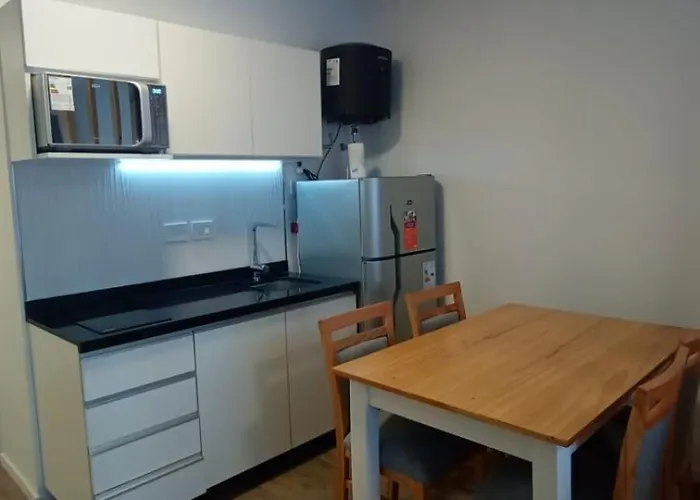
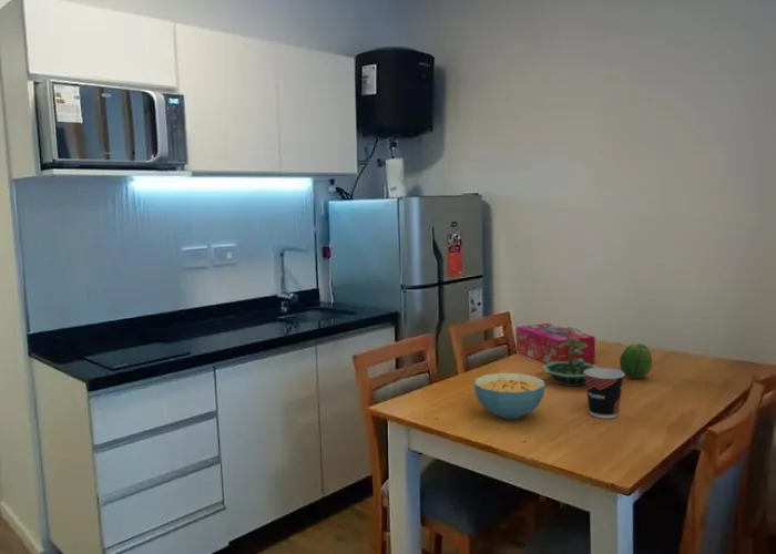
+ cereal bowl (509, 399)
+ cup (603, 392)
+ fruit (635, 360)
+ terrarium (571, 339)
+ tissue box (553, 343)
